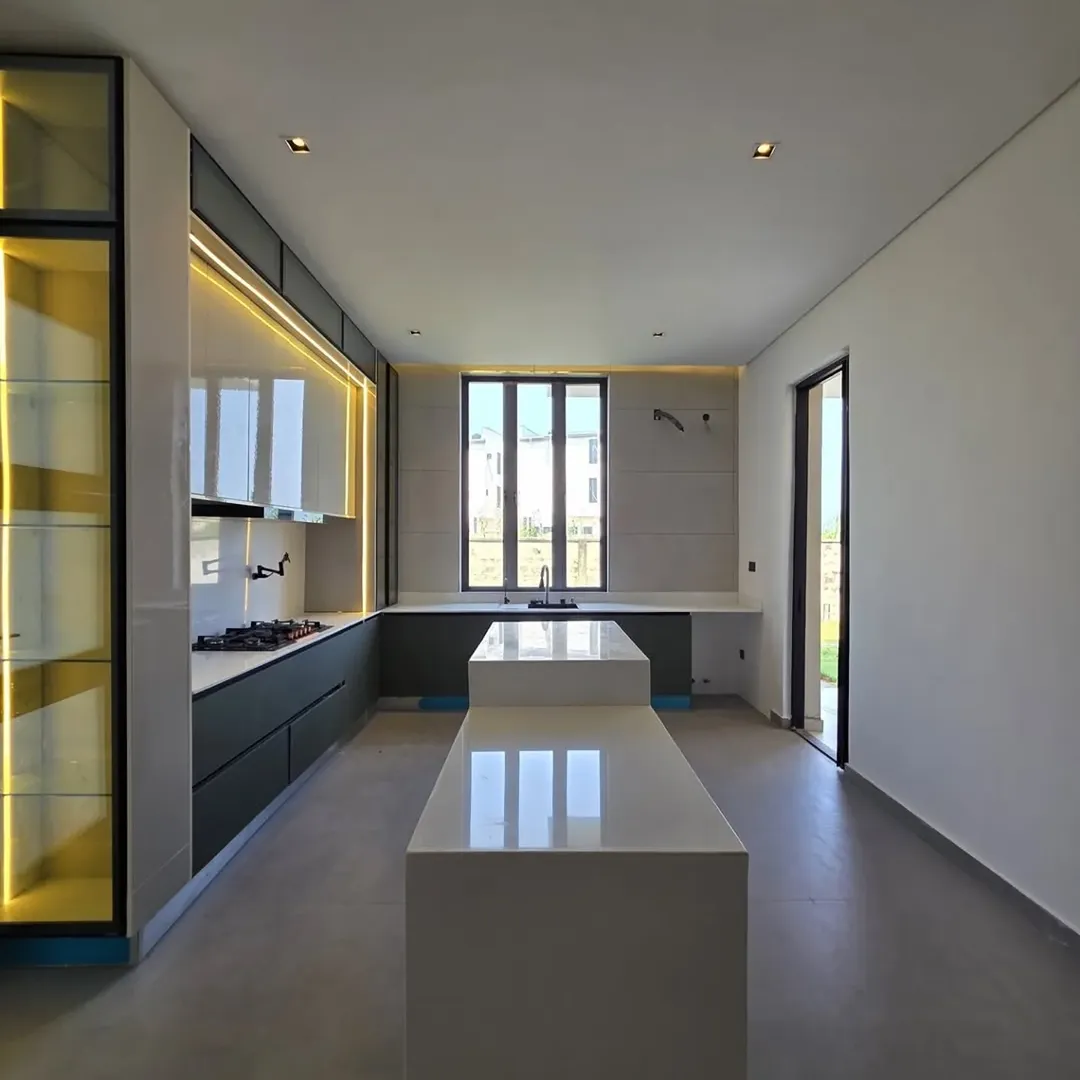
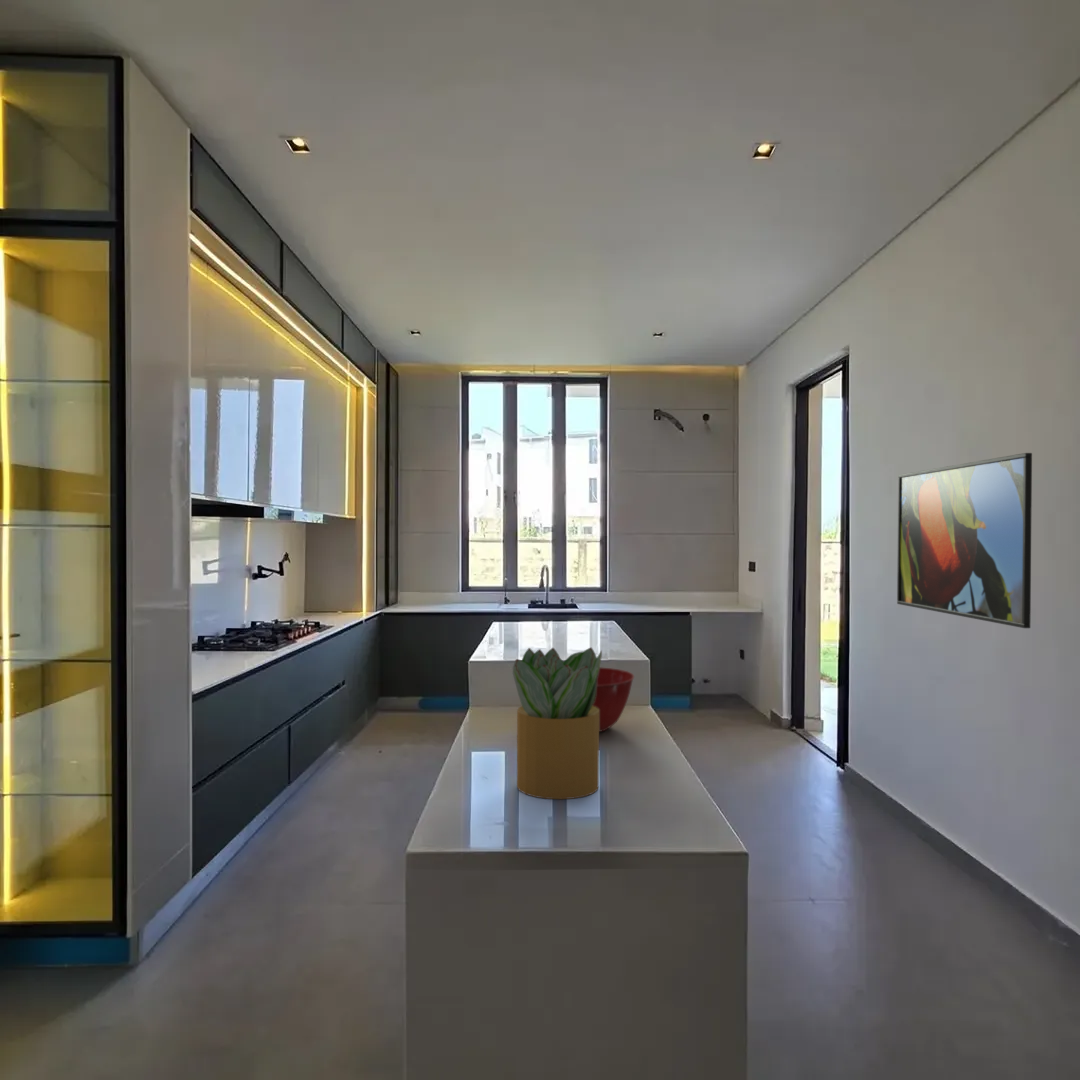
+ potted plant (551, 717)
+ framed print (954, 539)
+ mixing bowl (593, 703)
